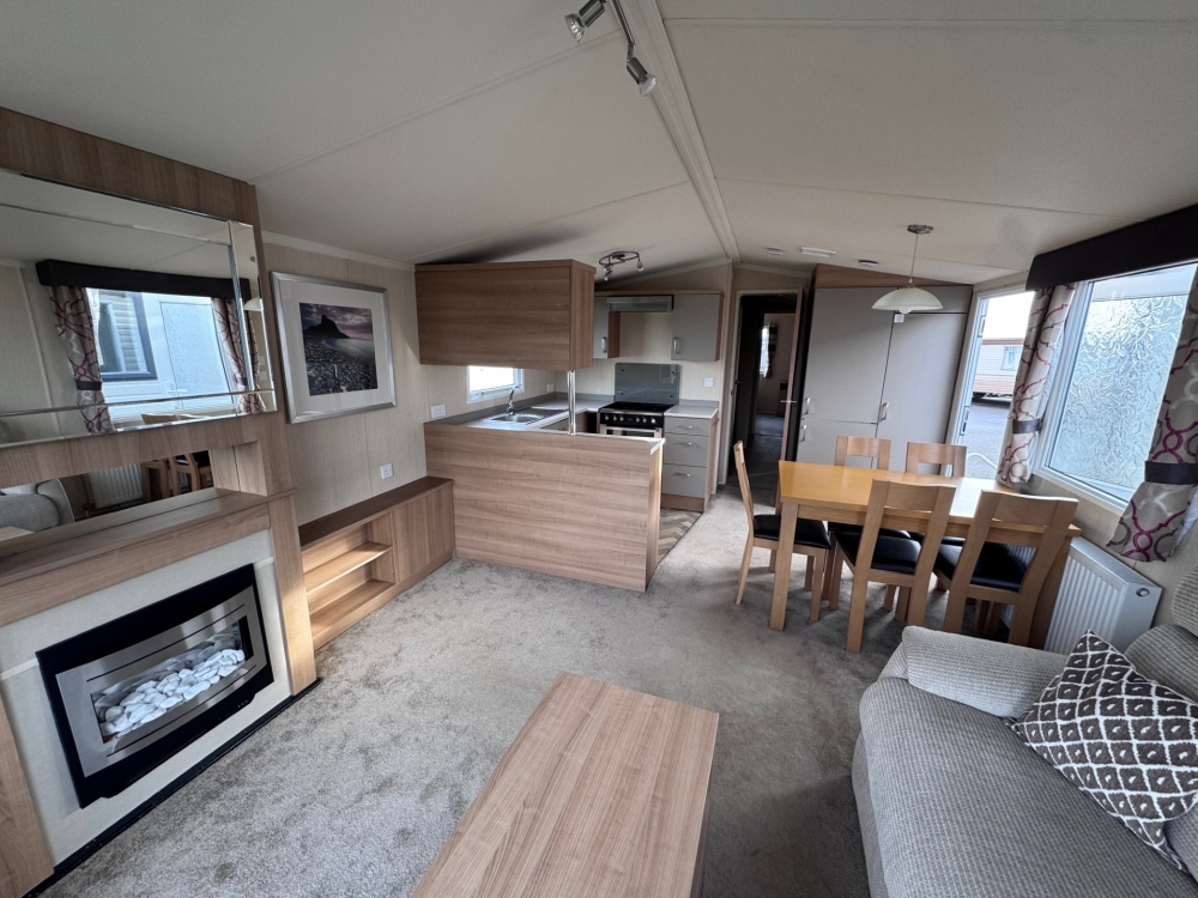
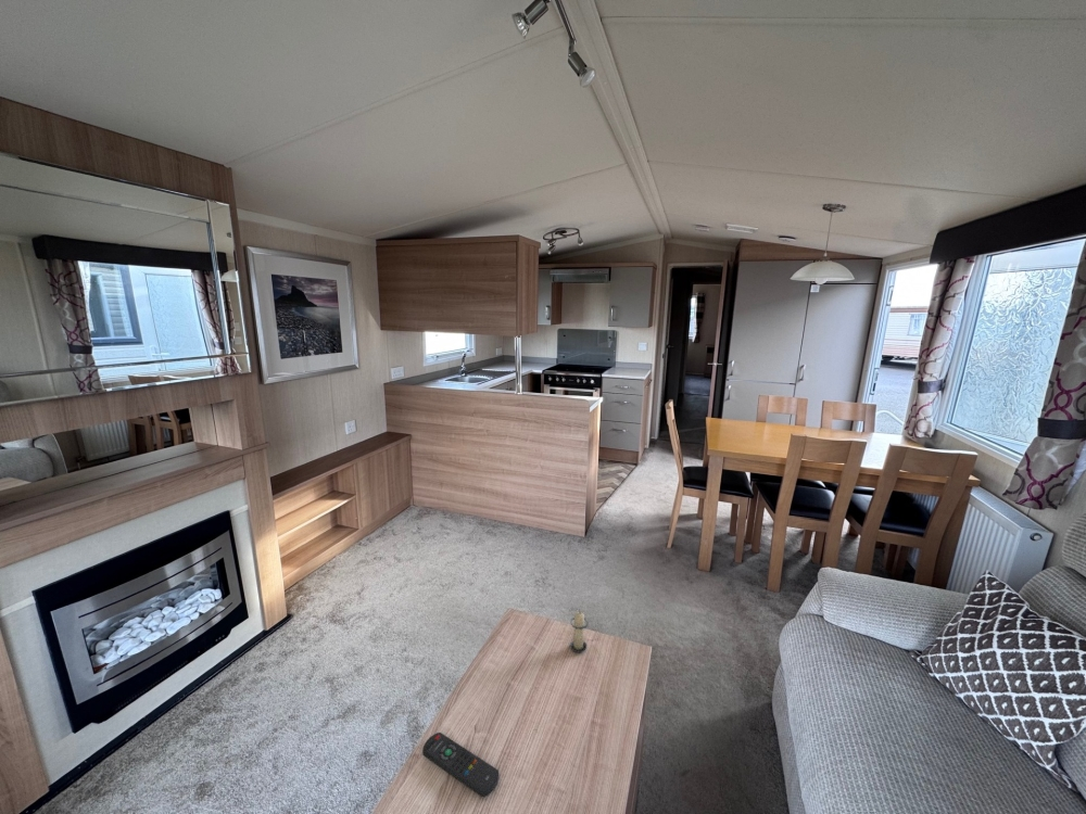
+ candle (579, 628)
+ remote control (459, 762)
